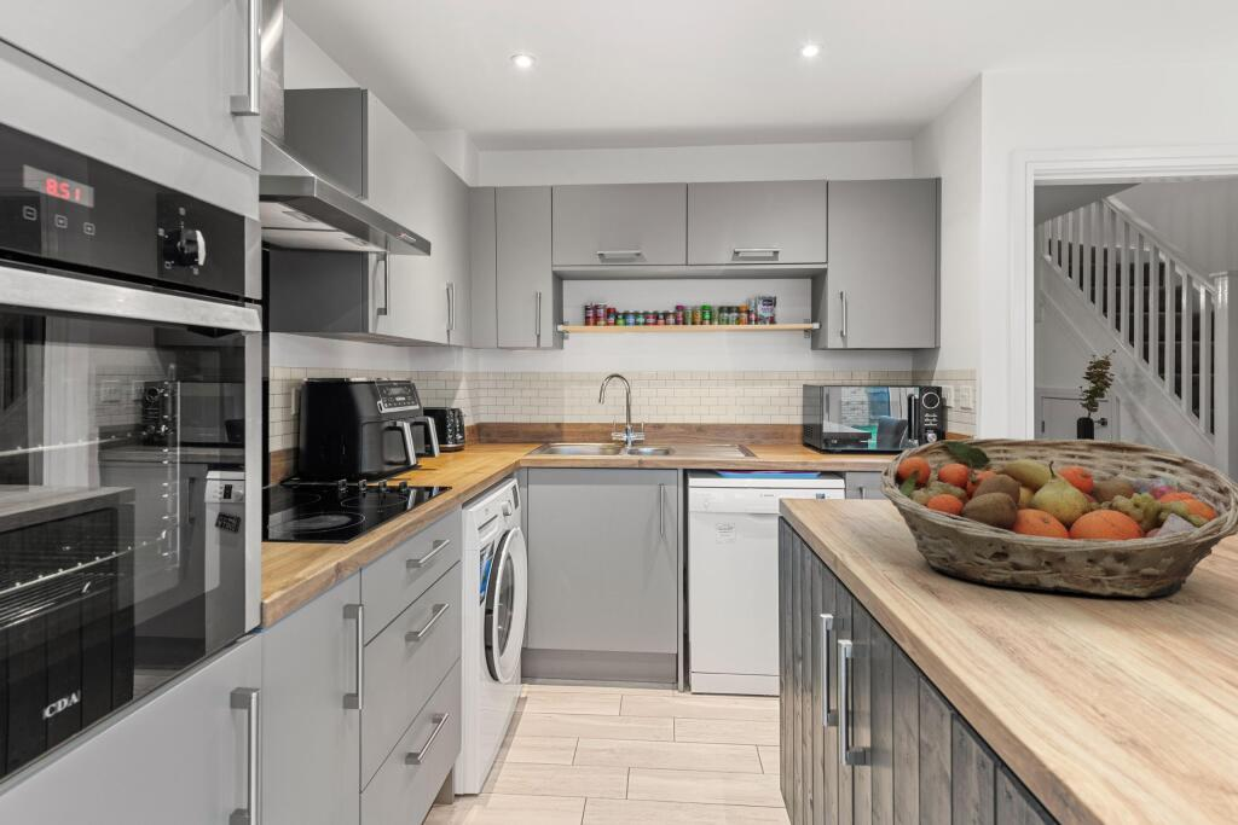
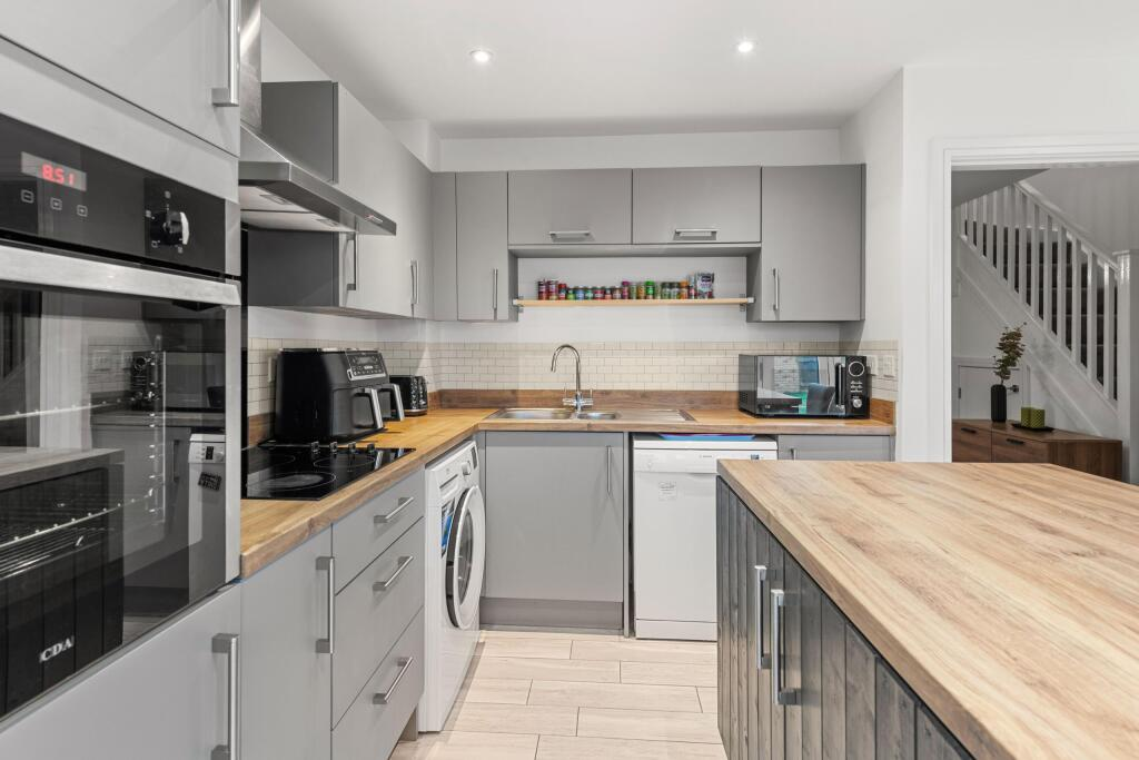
- fruit basket (1043, 506)
